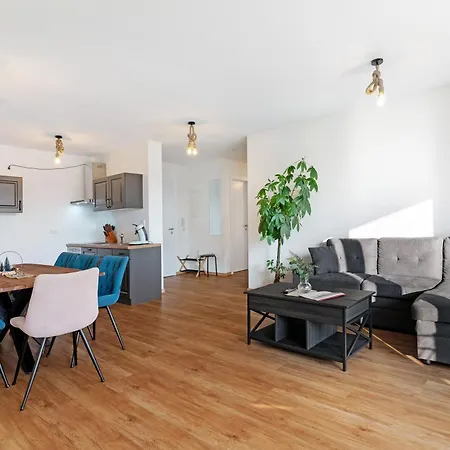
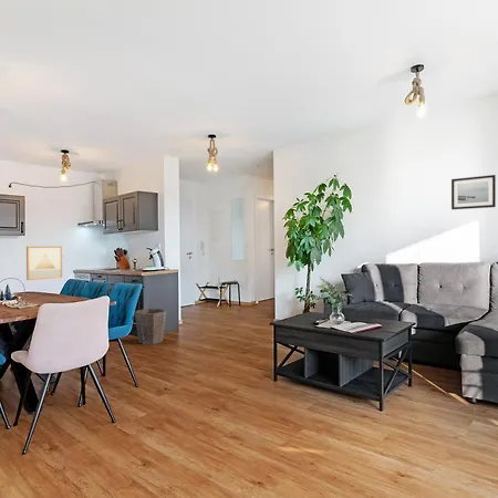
+ waste bin (151, 325)
+ wall art (473, 193)
+ wall art (44, 262)
